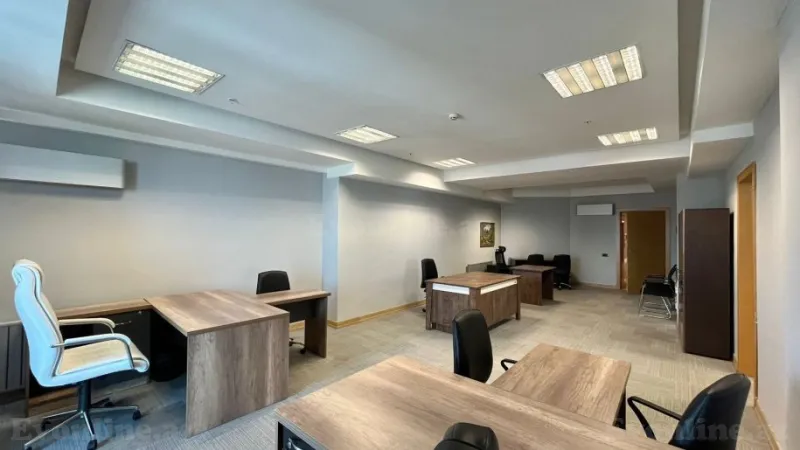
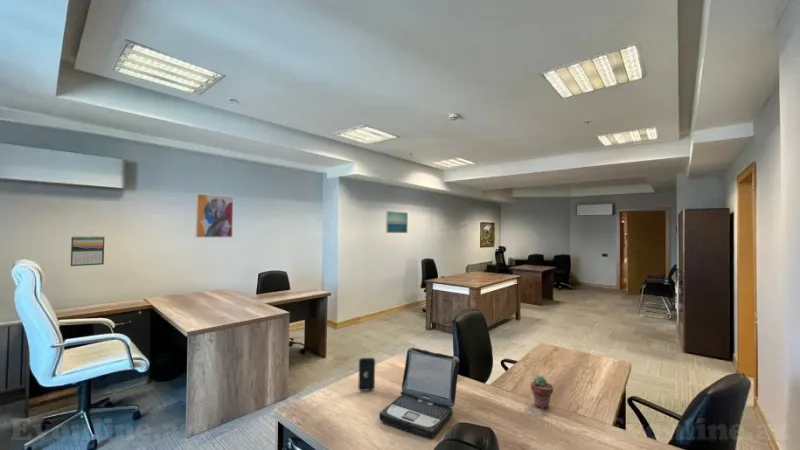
+ calendar (88, 250)
+ wall art (215, 216)
+ potted succulent (541, 390)
+ laptop (419, 386)
+ smartphone (366, 374)
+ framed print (397, 222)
